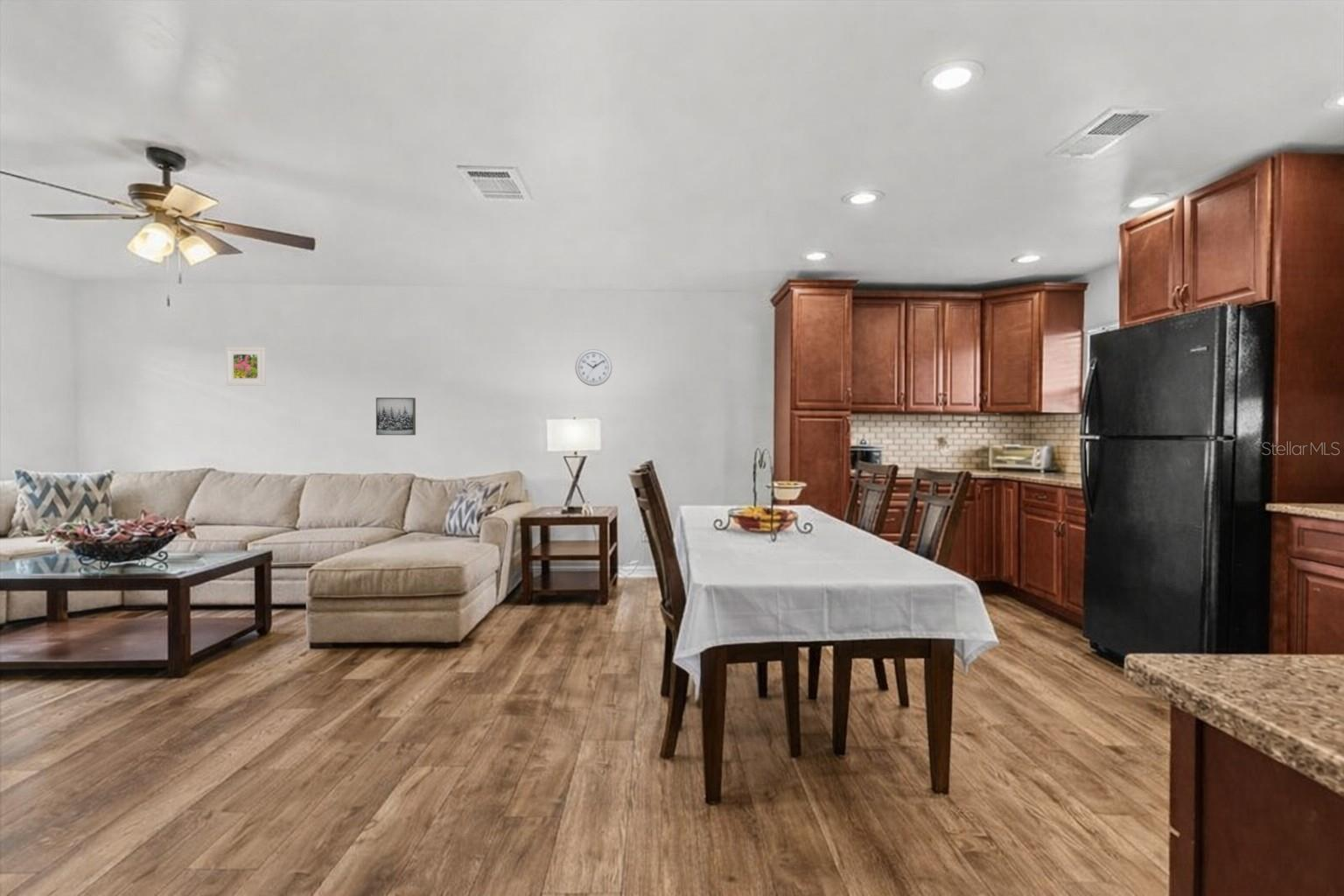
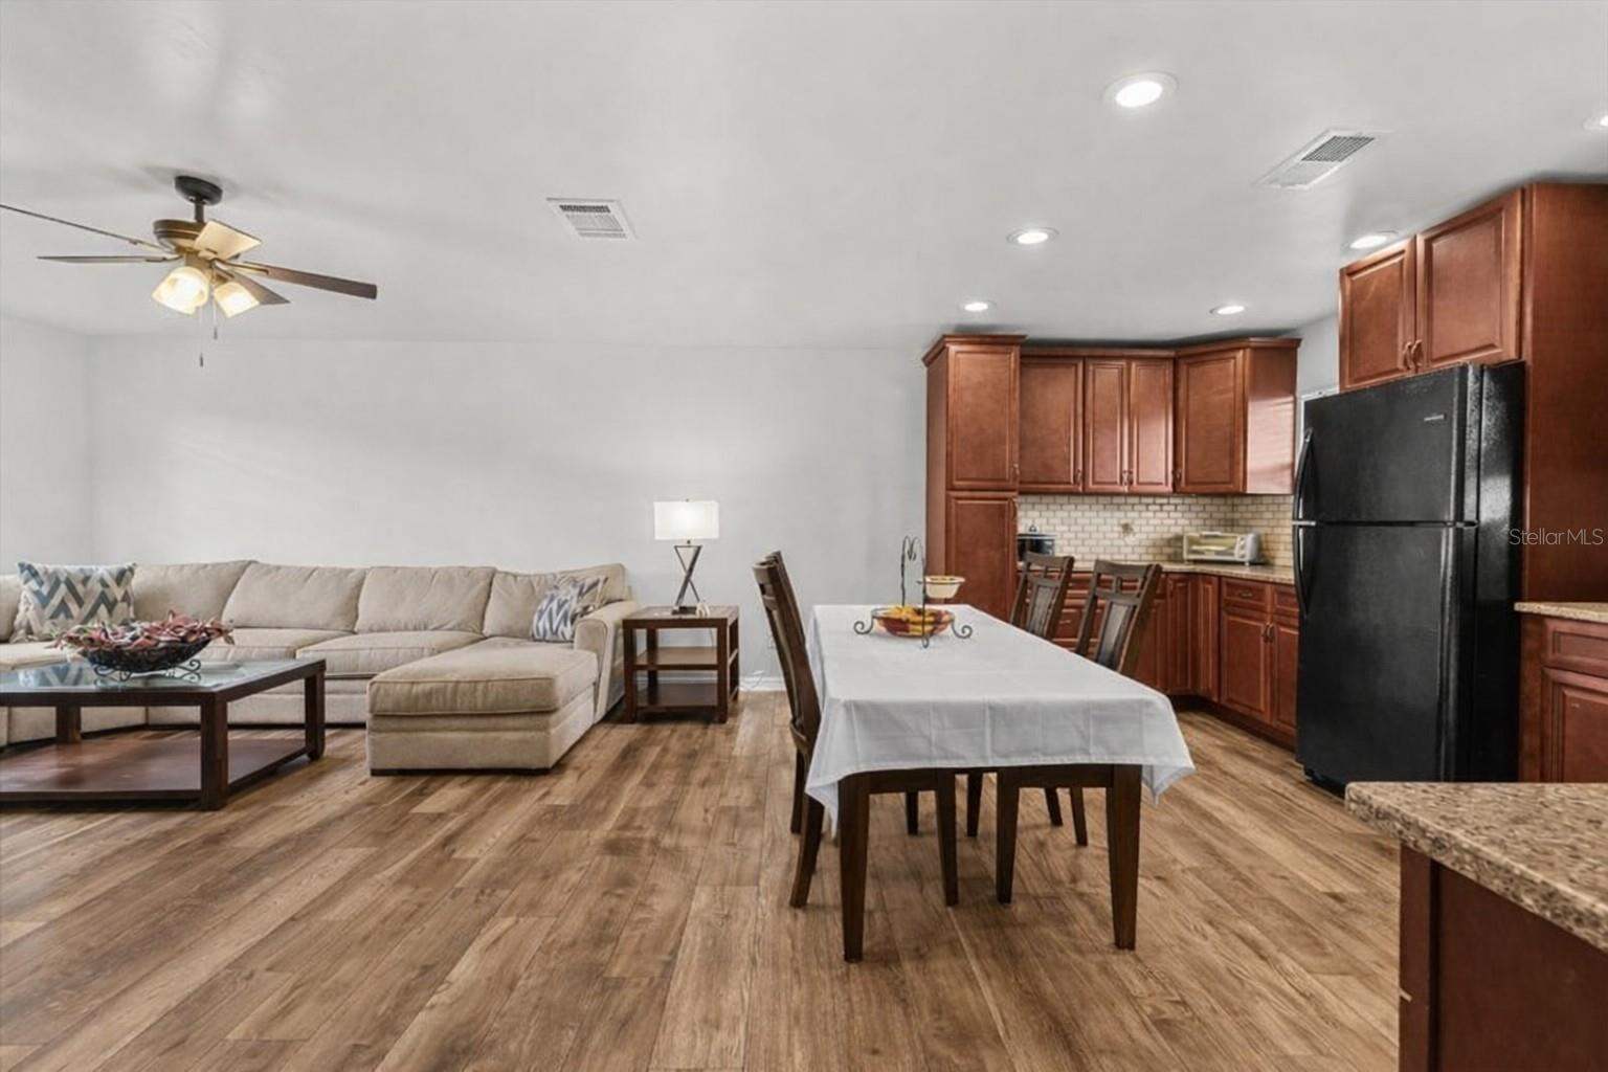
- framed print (246, 366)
- wall clock (593, 368)
- wall art (396, 416)
